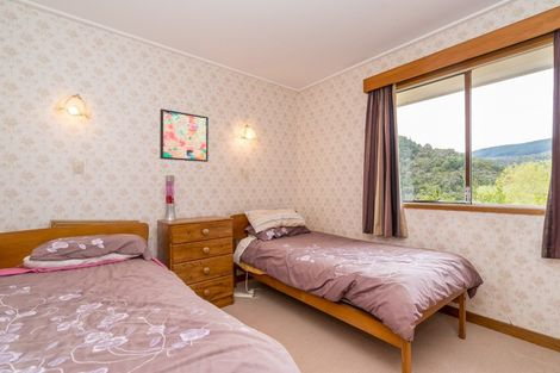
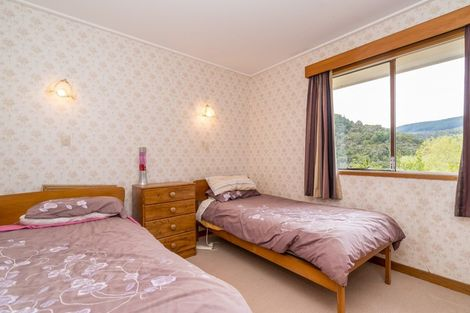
- wall art (185, 136)
